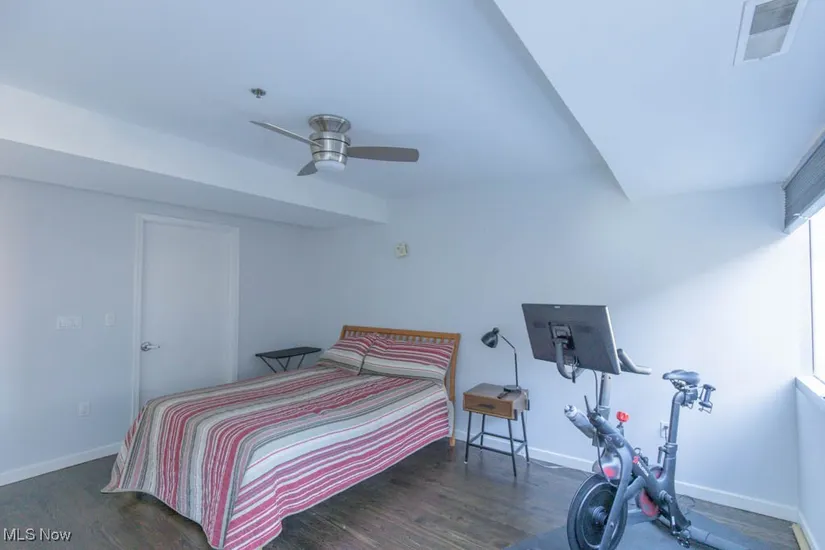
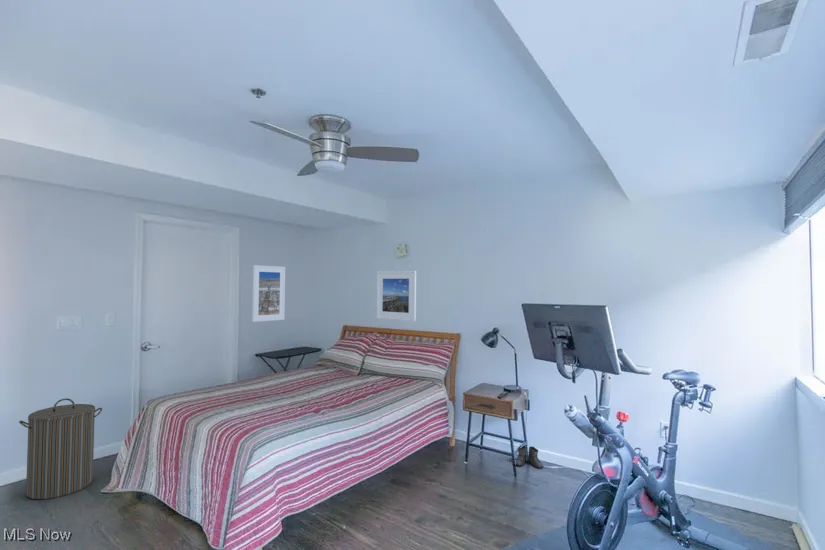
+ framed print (269, 293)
+ laundry hamper (61, 442)
+ boots (526, 456)
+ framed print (395, 295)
